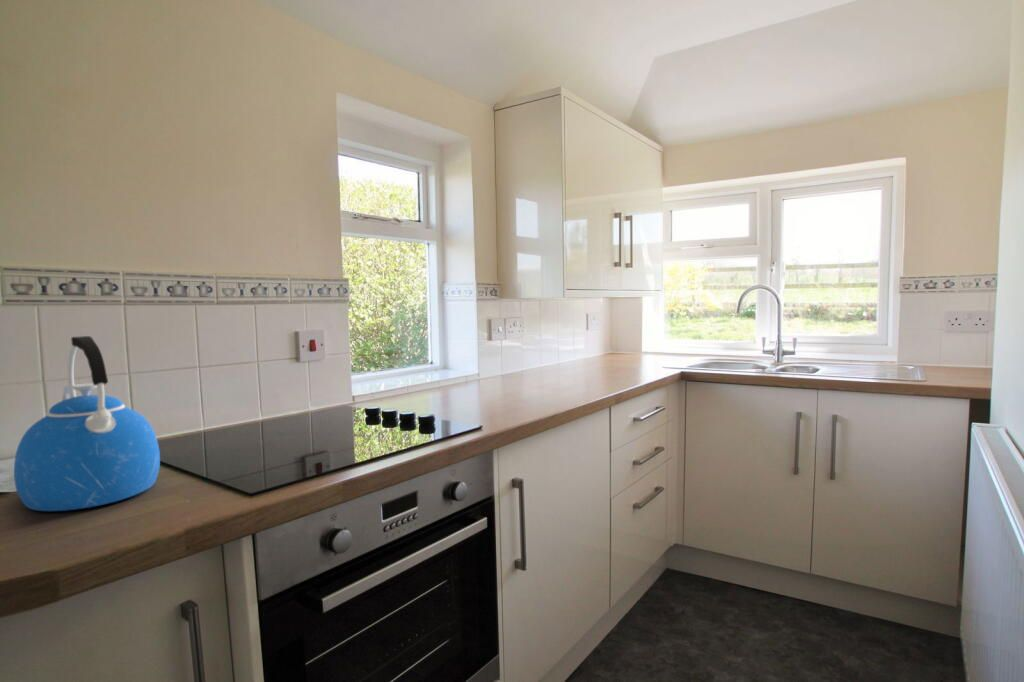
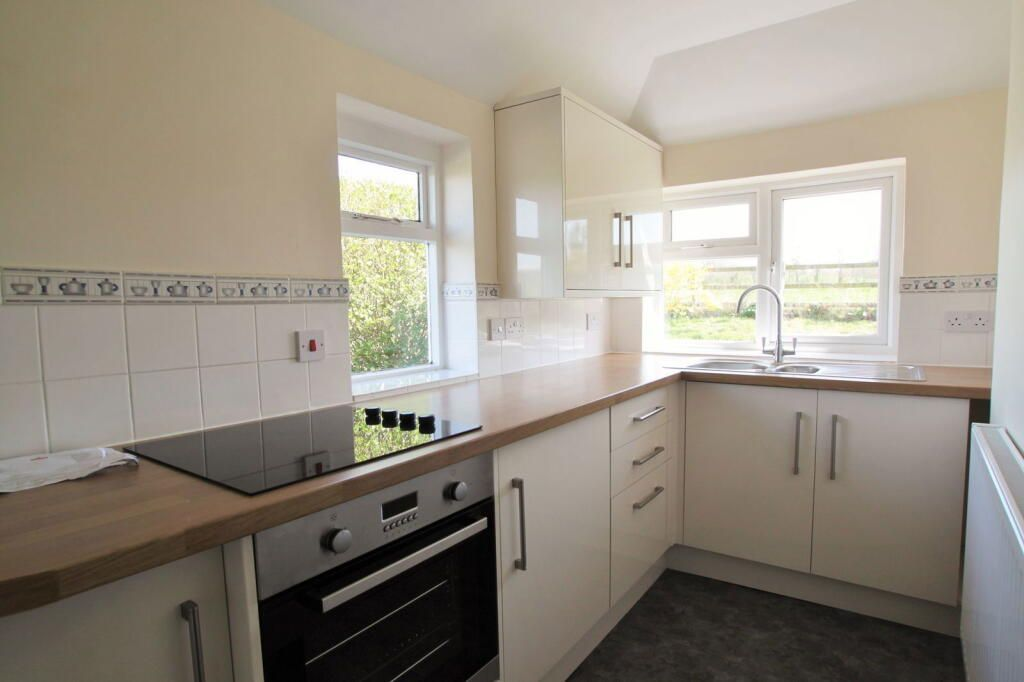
- kettle (83, 413)
